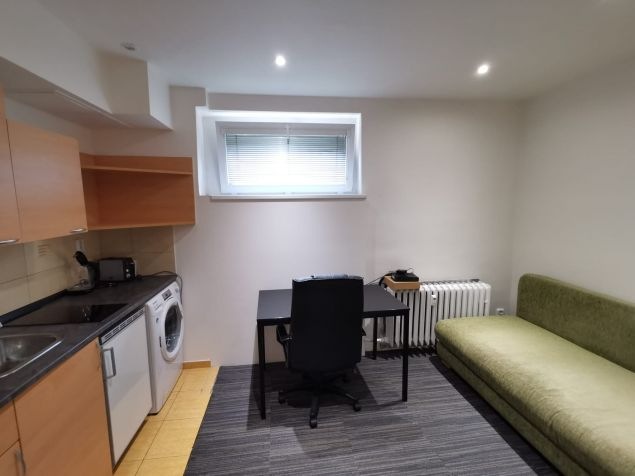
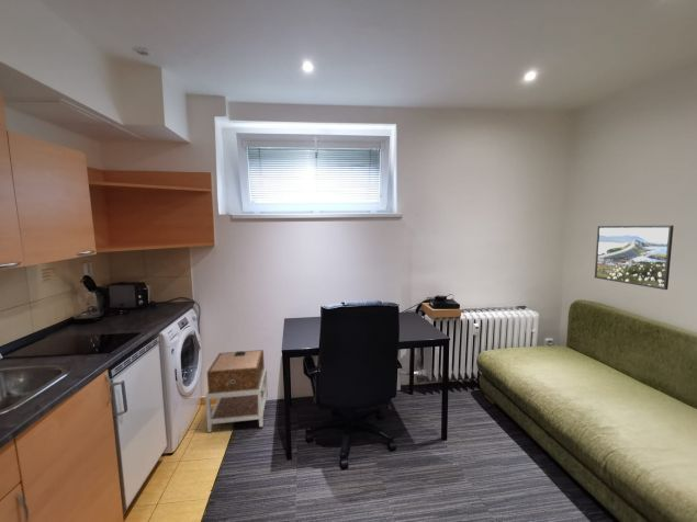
+ nightstand (238, 386)
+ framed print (629, 254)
